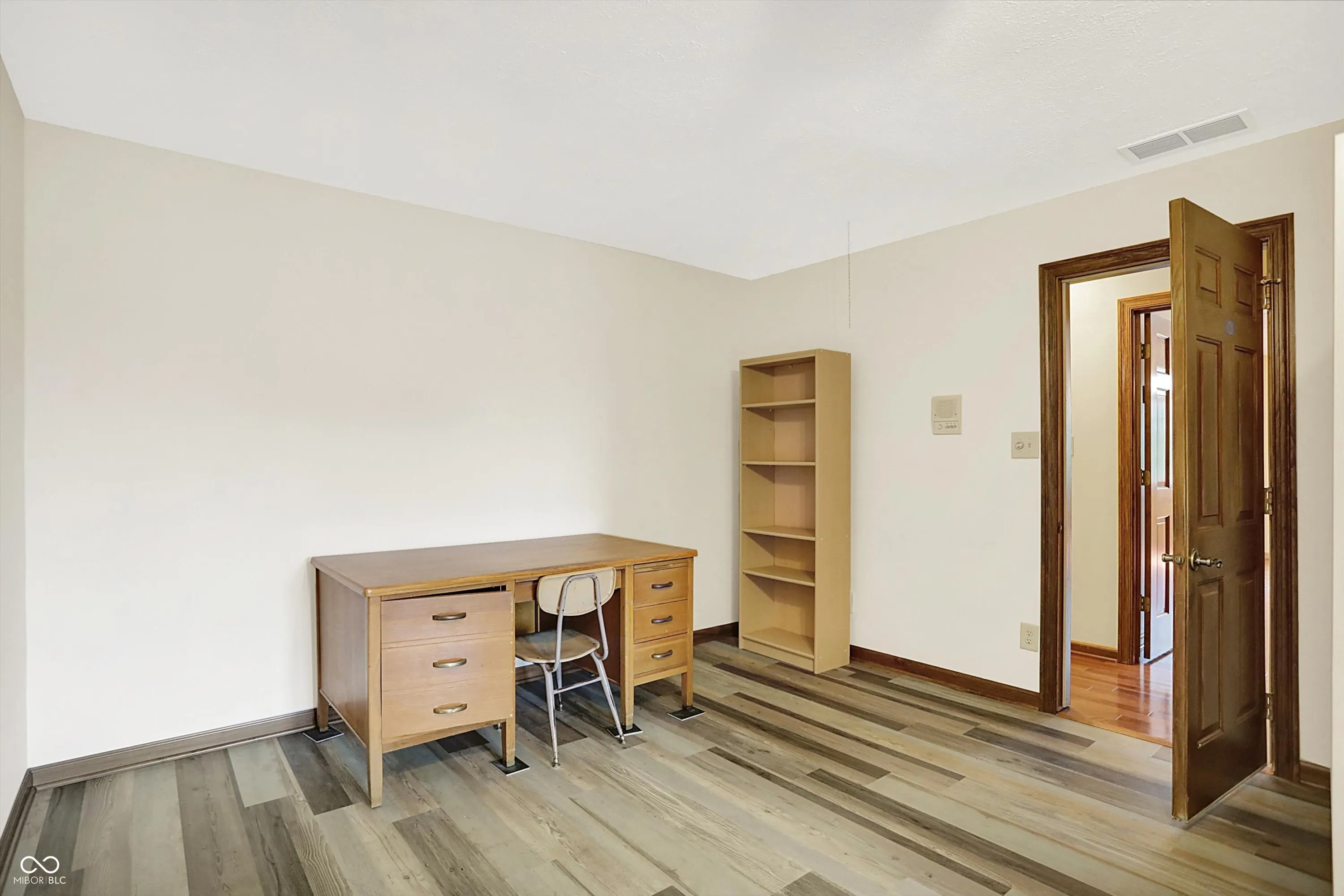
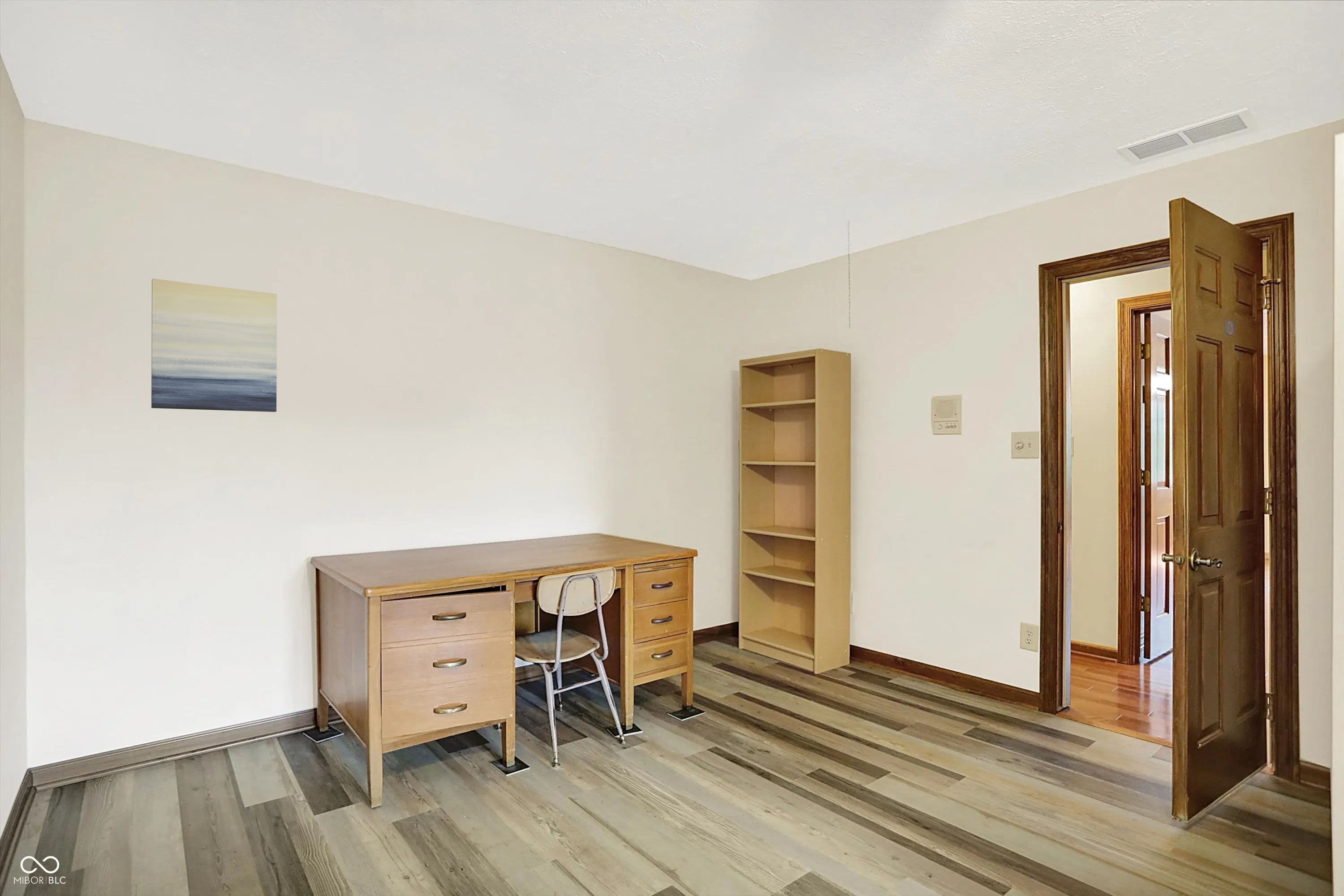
+ wall art (216, 348)
